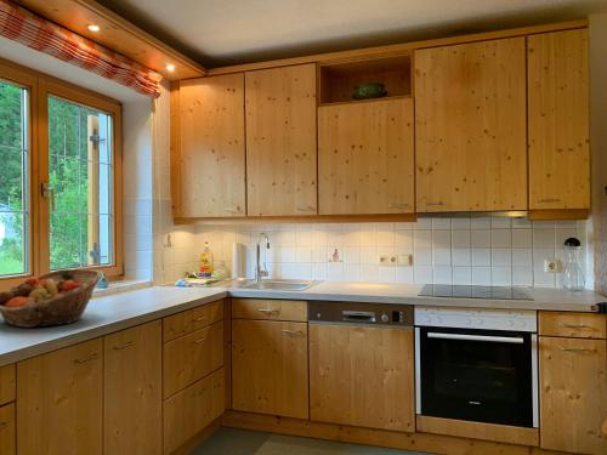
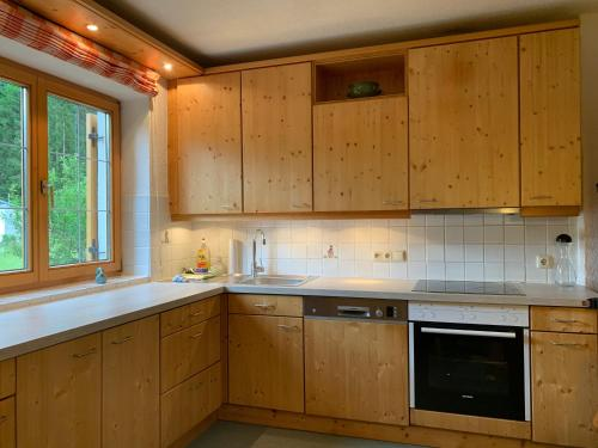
- fruit basket (49, 295)
